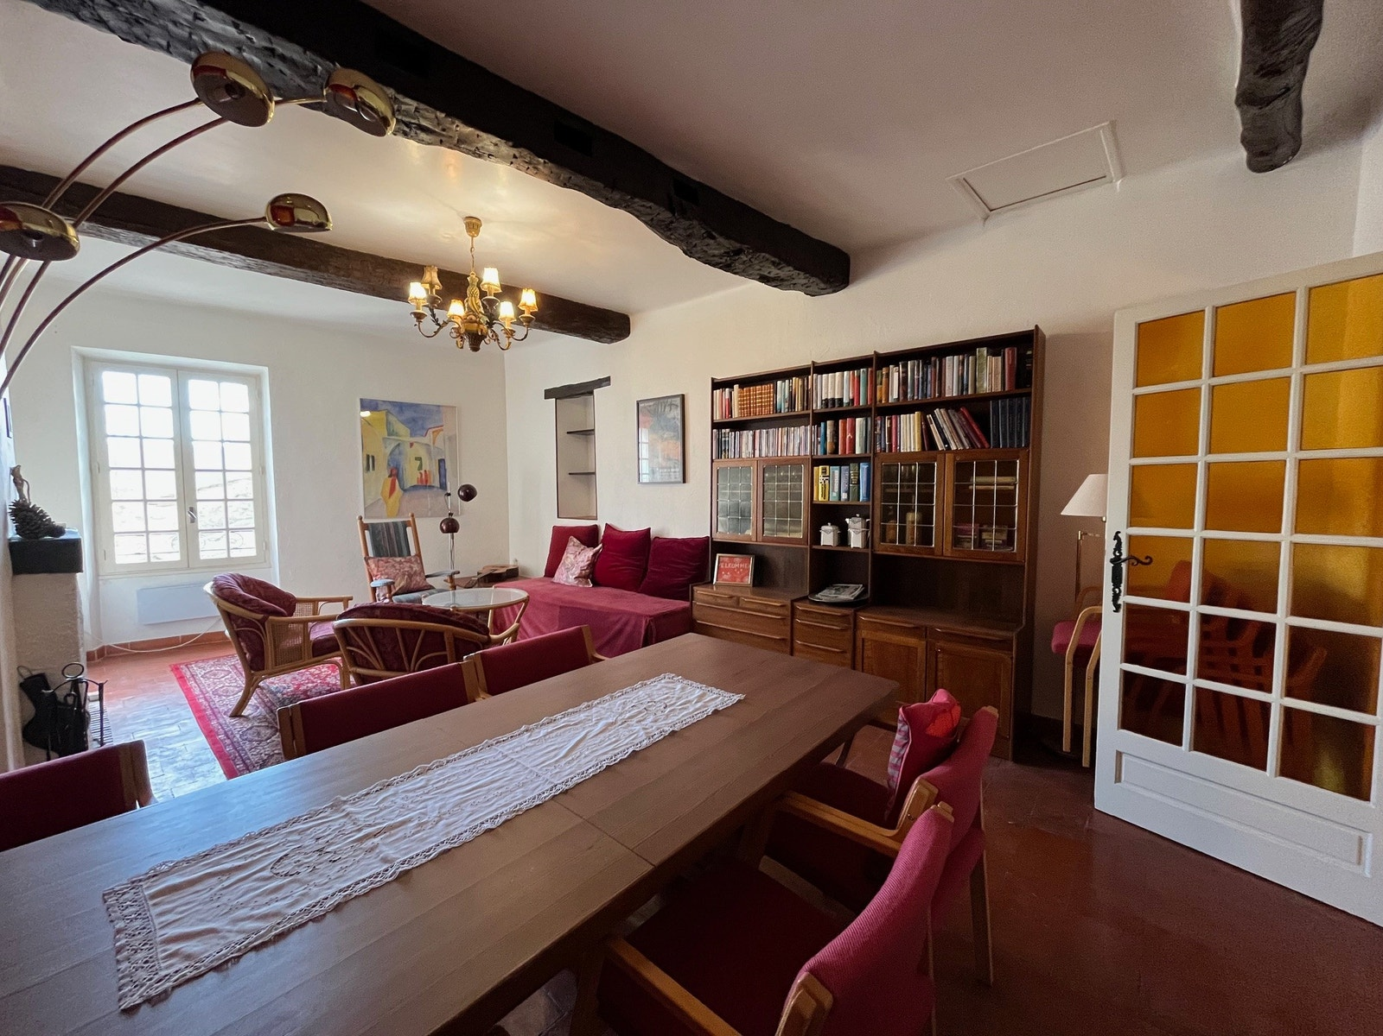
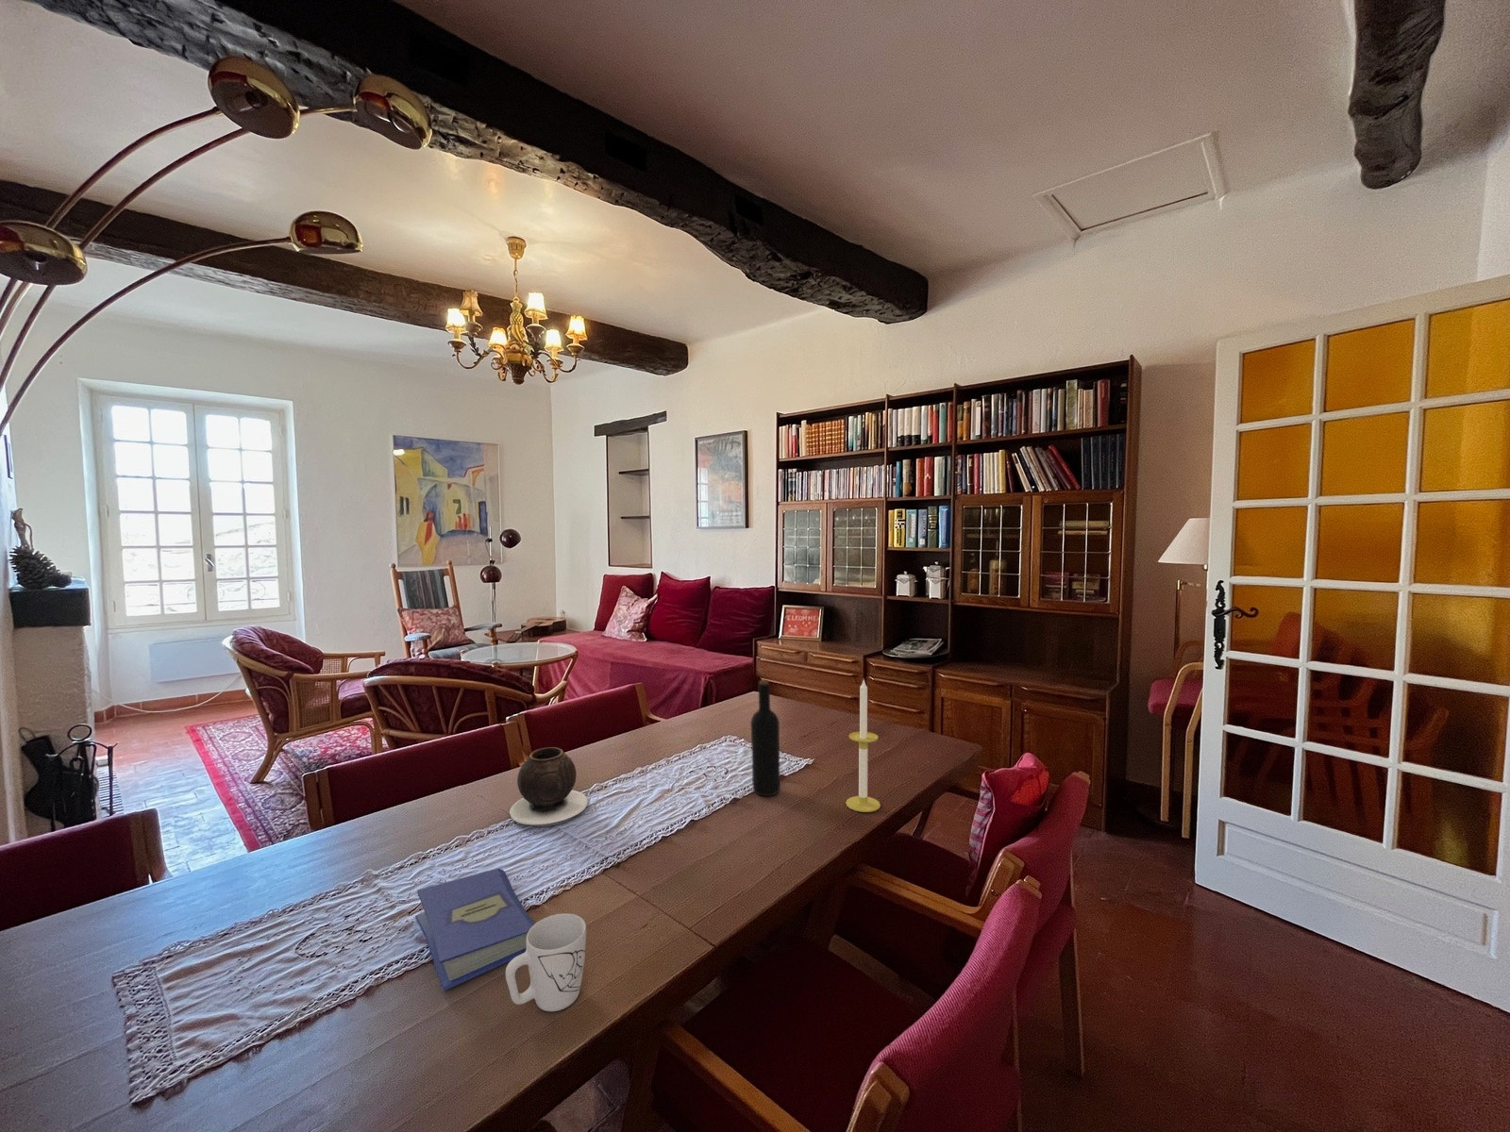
+ candle (862, 742)
+ mug (547, 968)
+ vase (548, 781)
+ wine bottle (766, 736)
+ hardcover book (477, 919)
